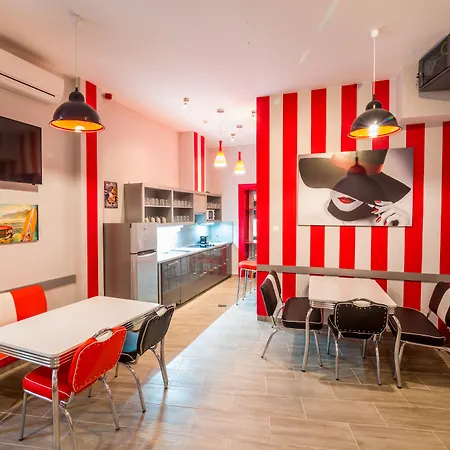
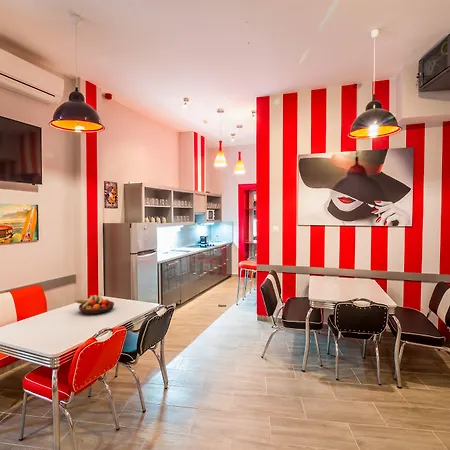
+ fruit bowl (96, 303)
